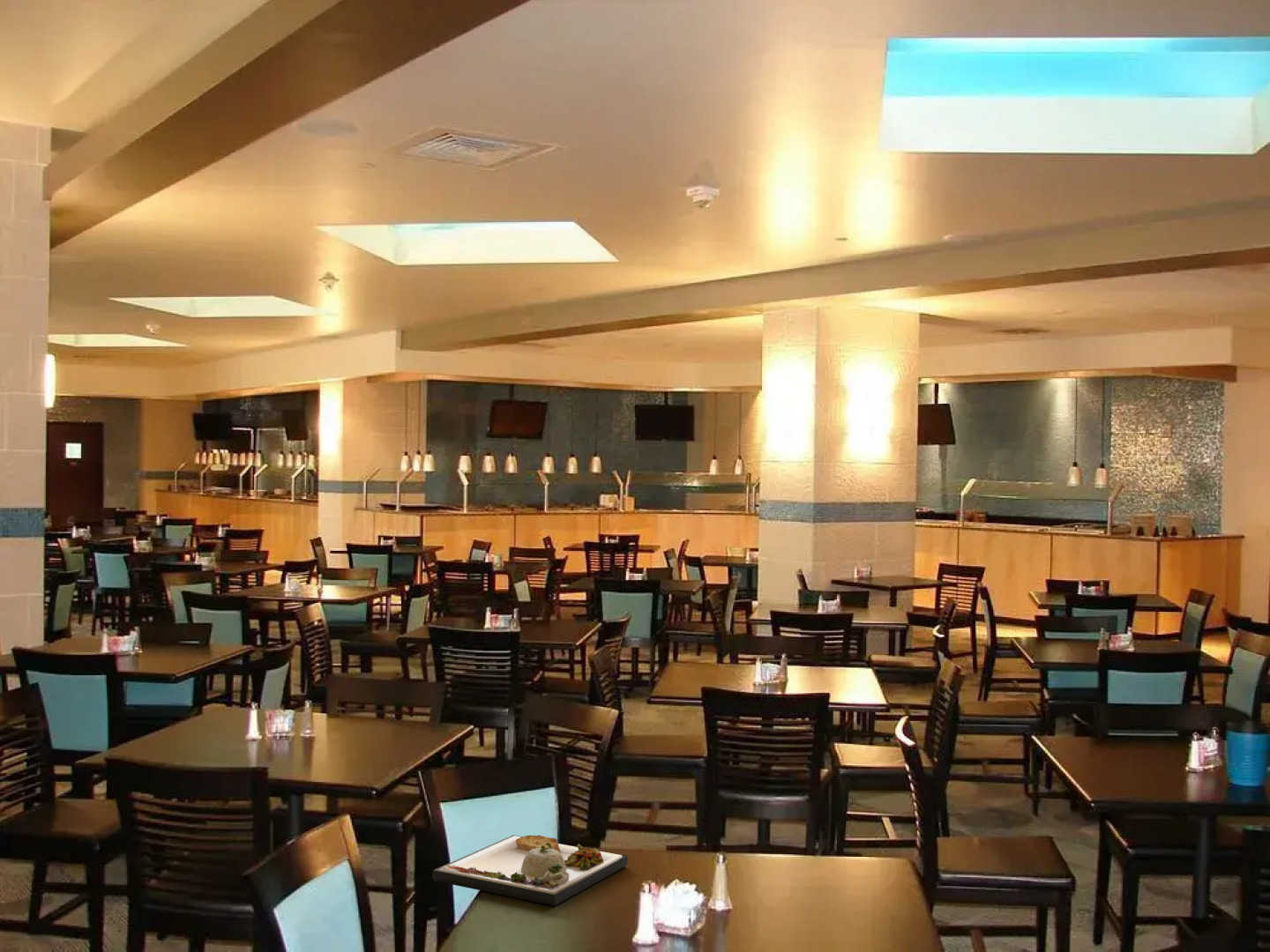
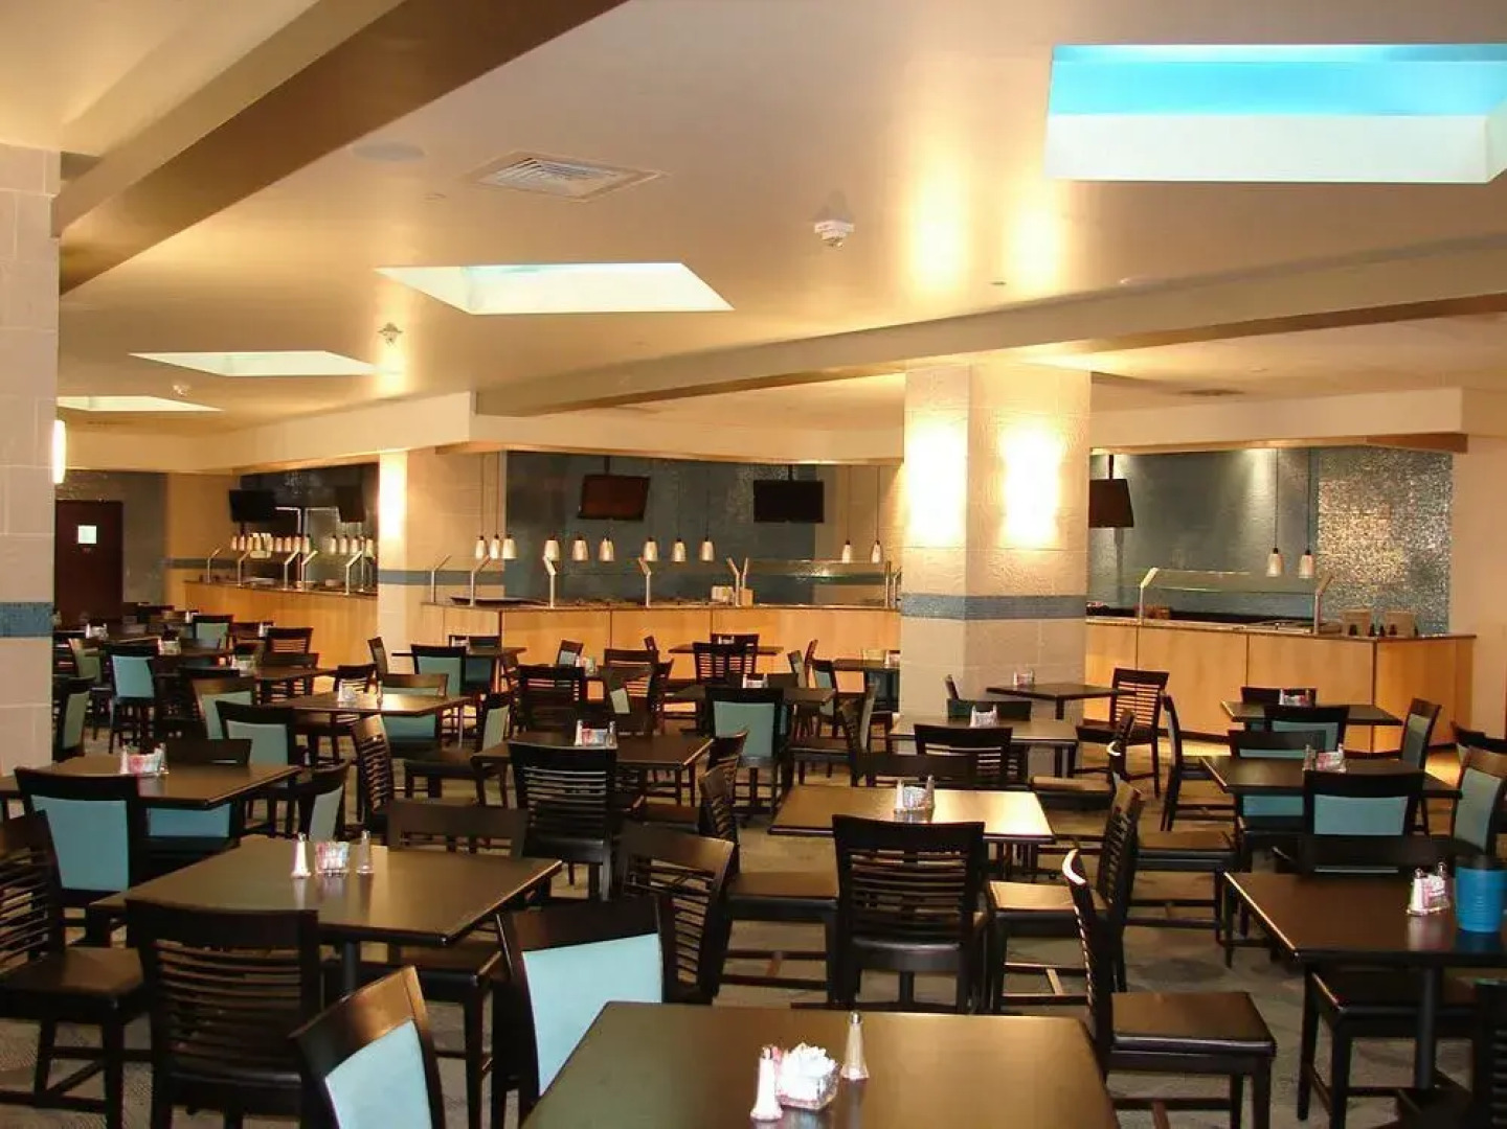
- dinner plate (532, 856)
